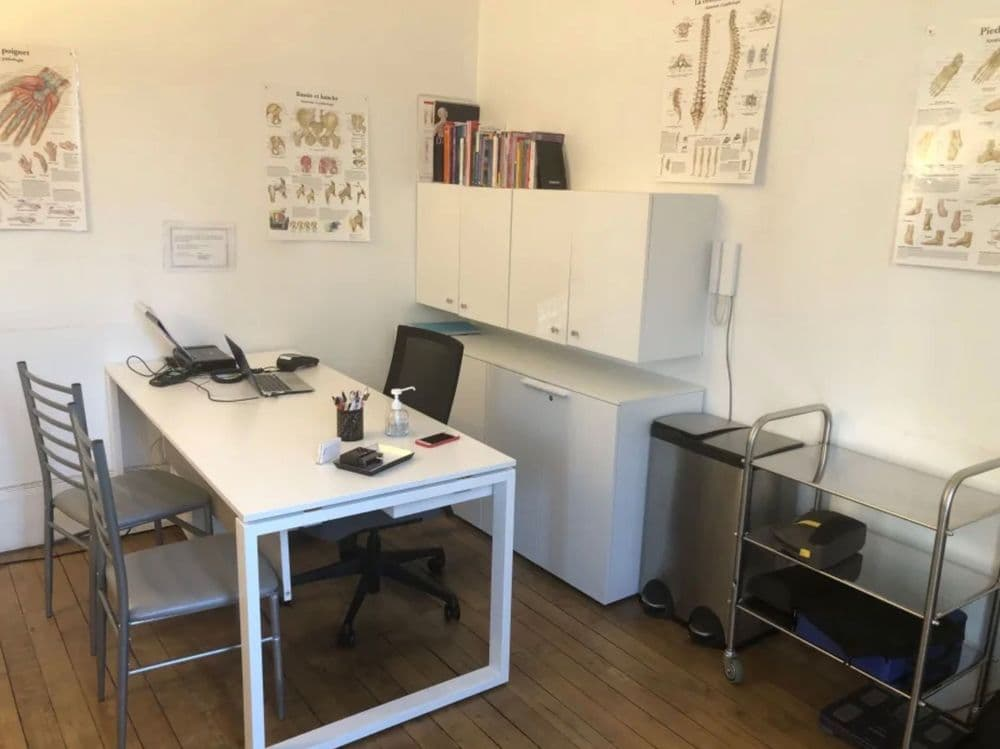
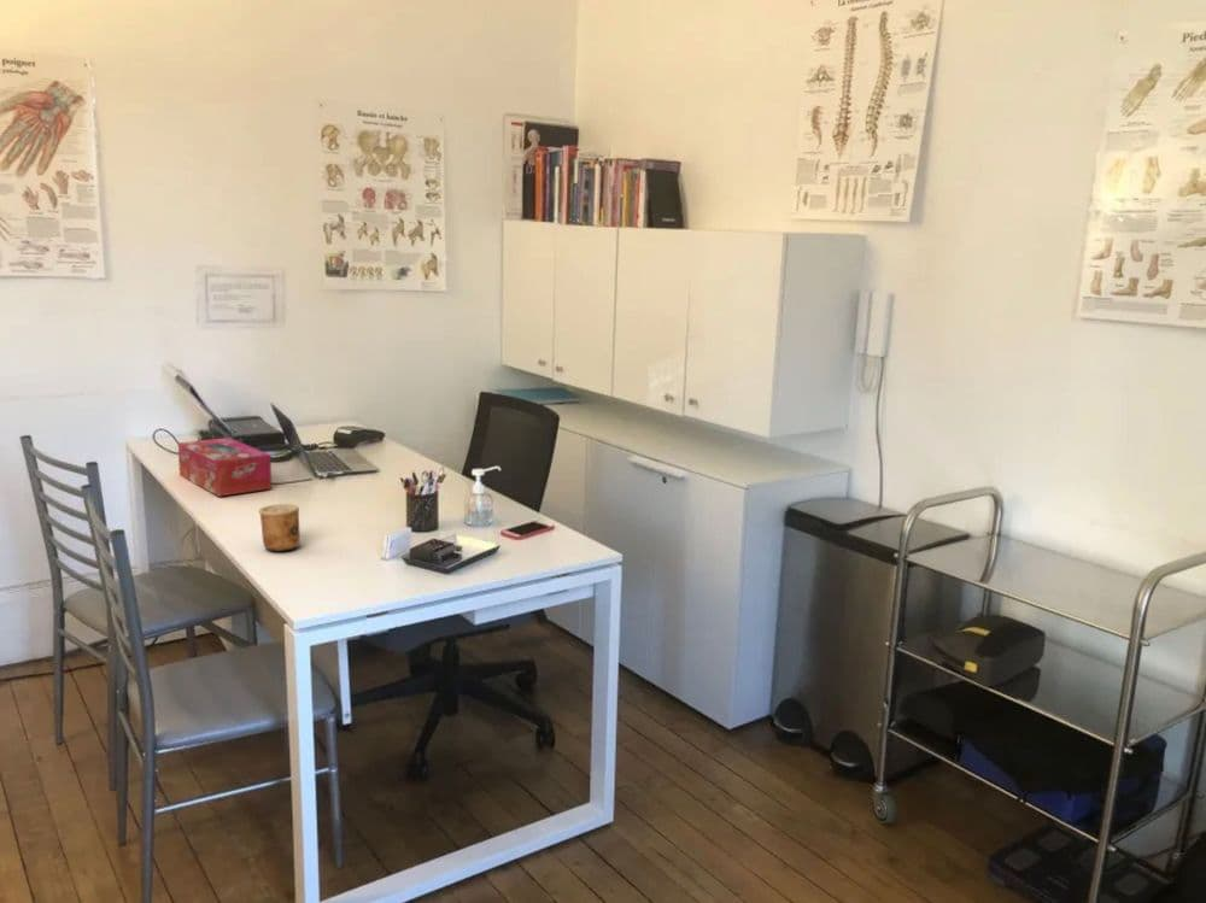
+ cup (279, 527)
+ tissue box (223, 465)
